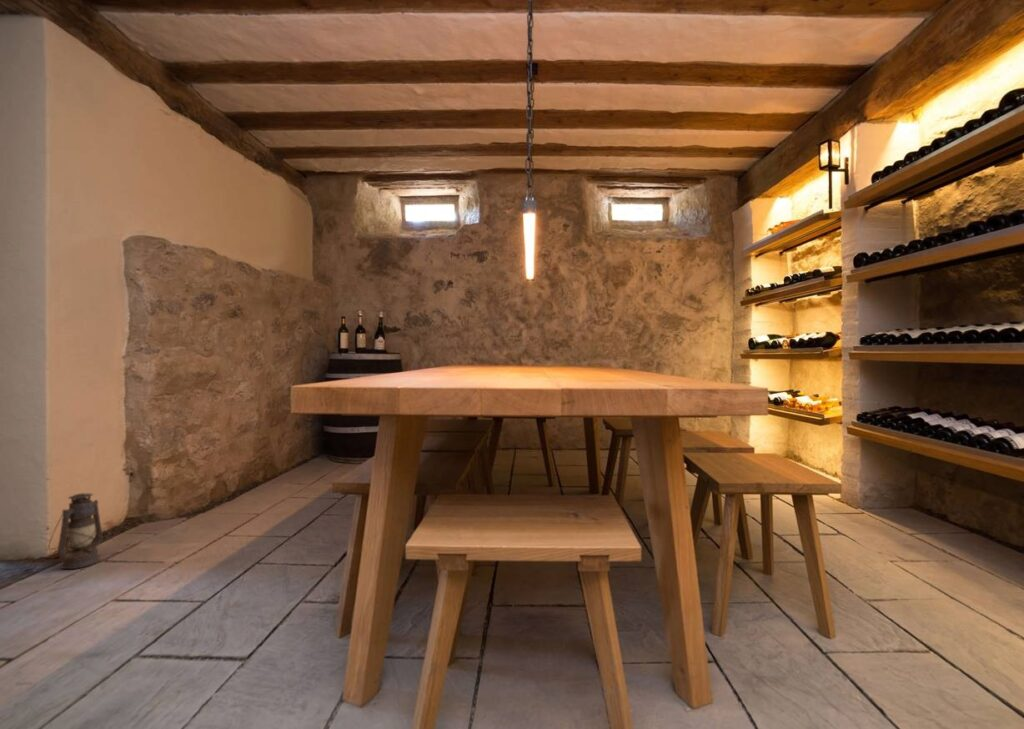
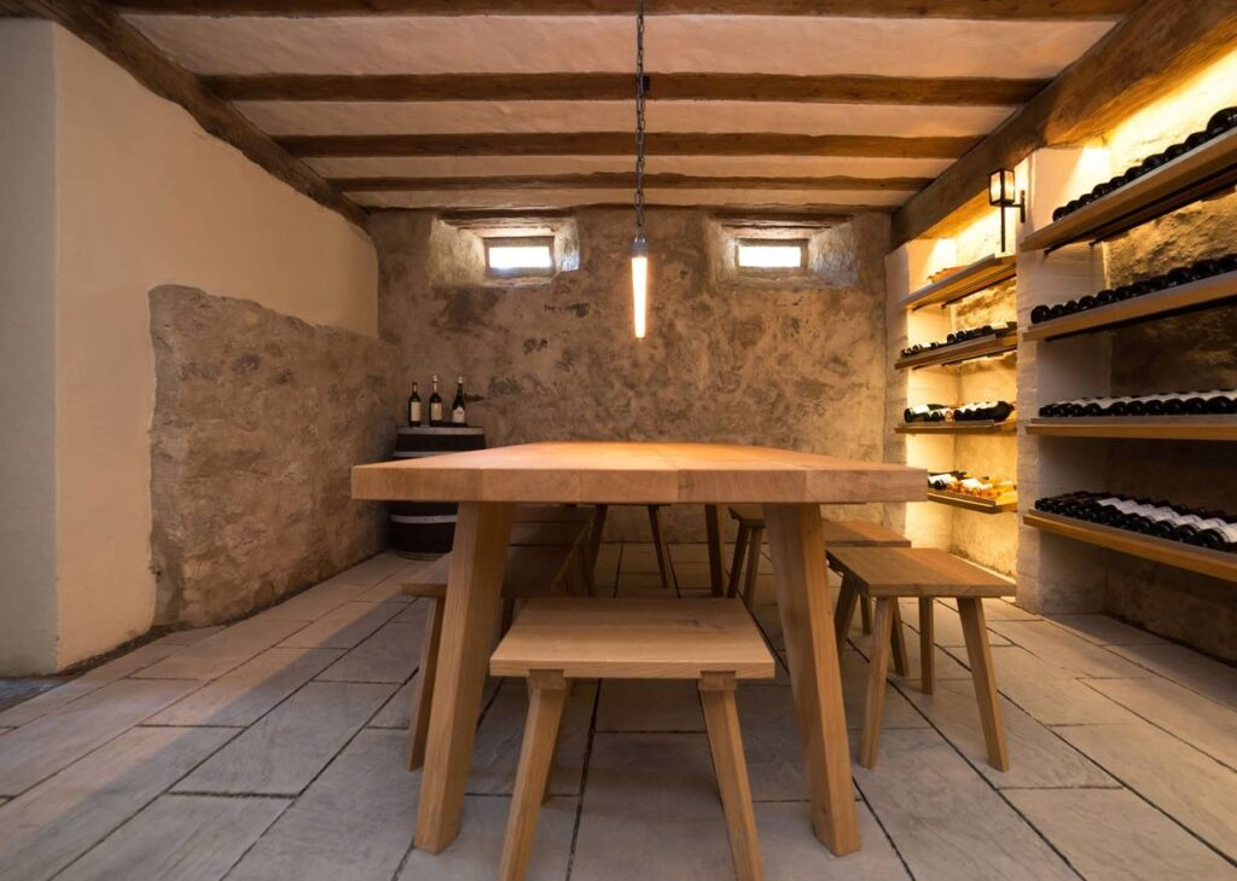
- lantern (79, 528)
